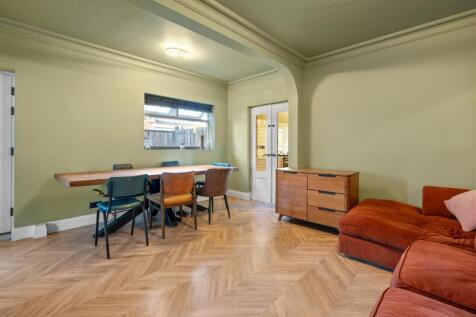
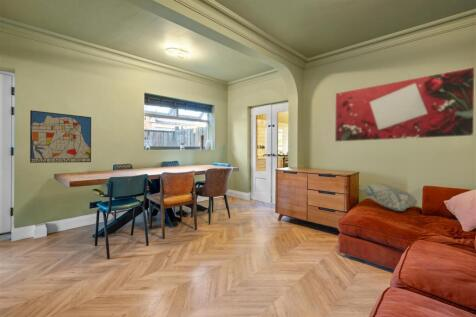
+ decorative pillow (387, 196)
+ wall art (62, 138)
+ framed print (392, 110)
